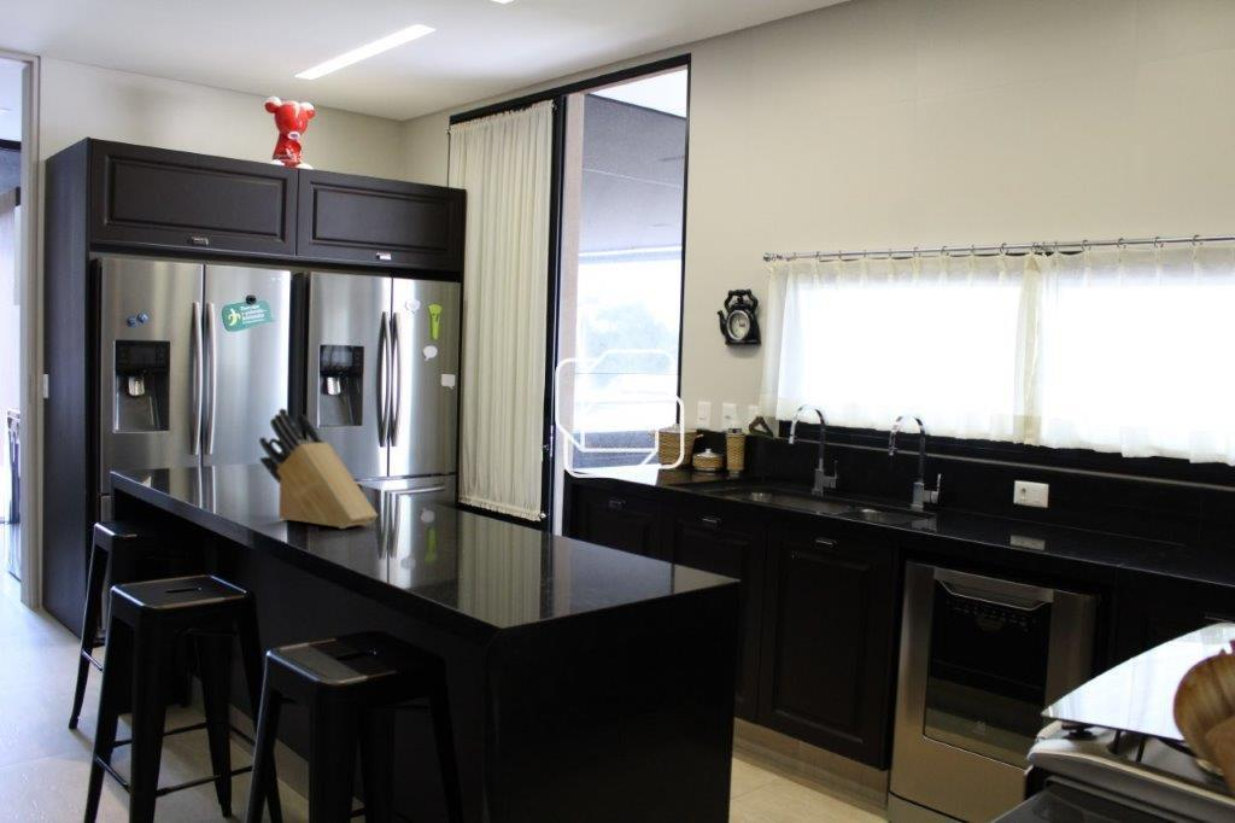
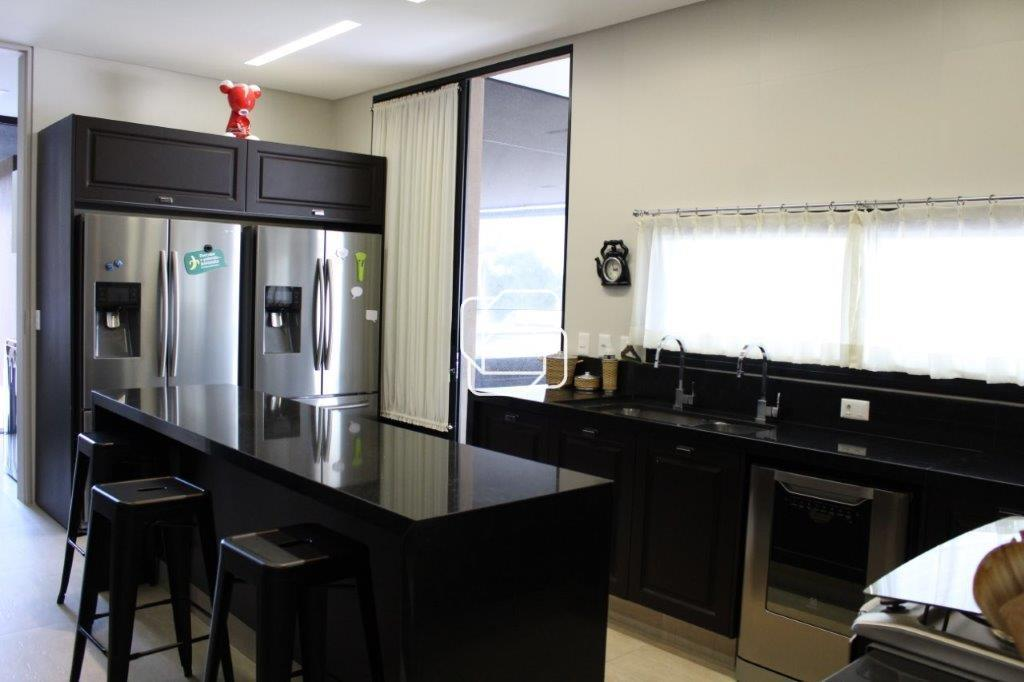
- knife block (316, 466)
